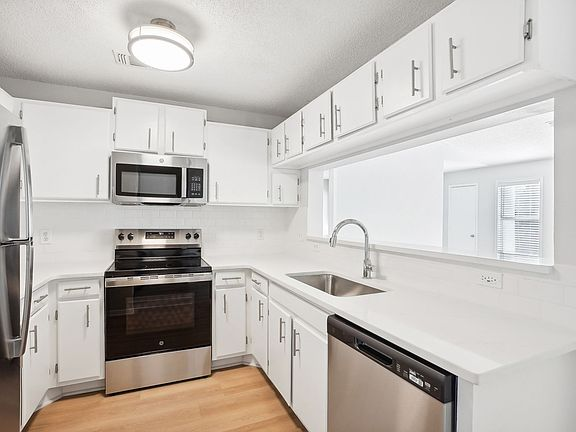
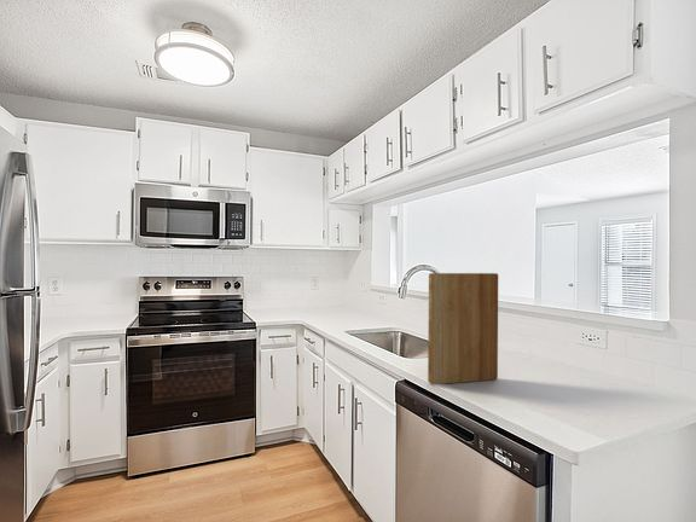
+ cutting board (463, 326)
